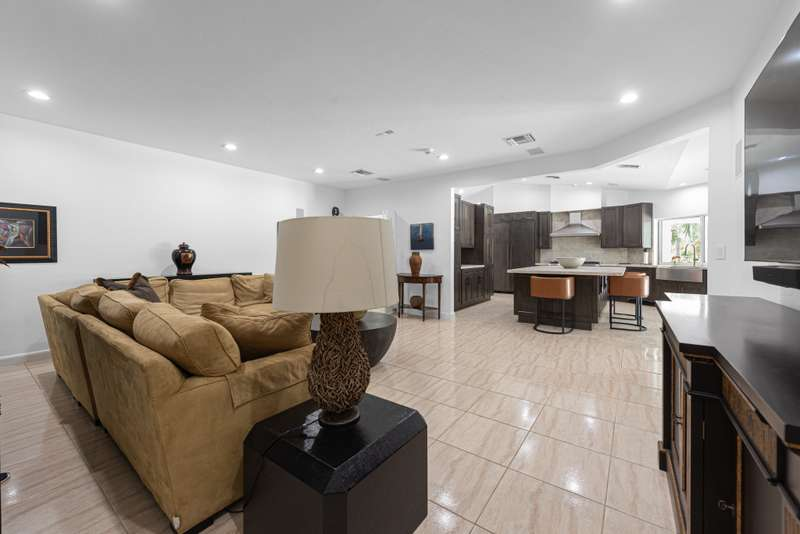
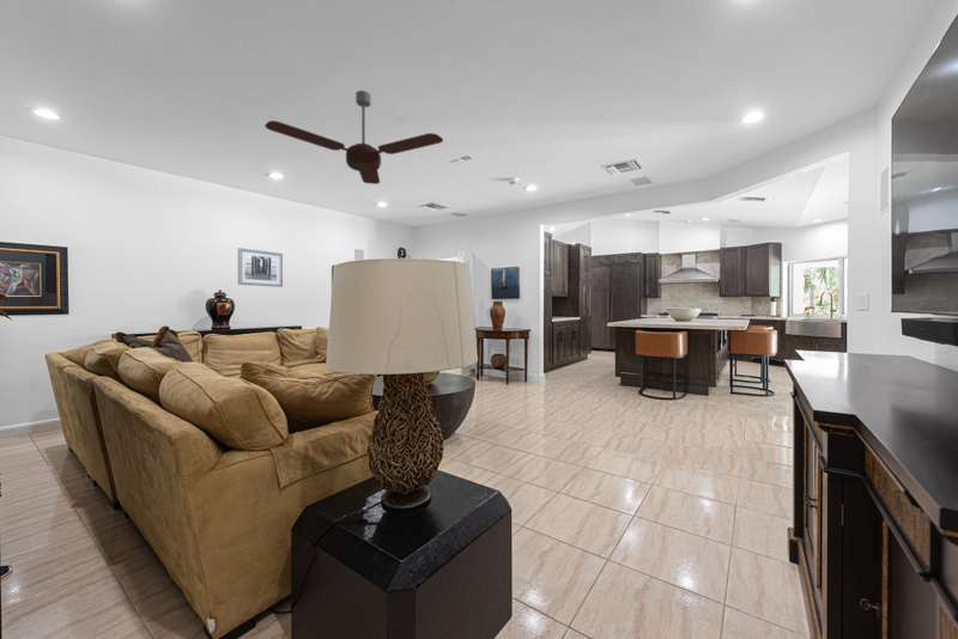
+ ceiling fan (362, 135)
+ wall art (261, 268)
